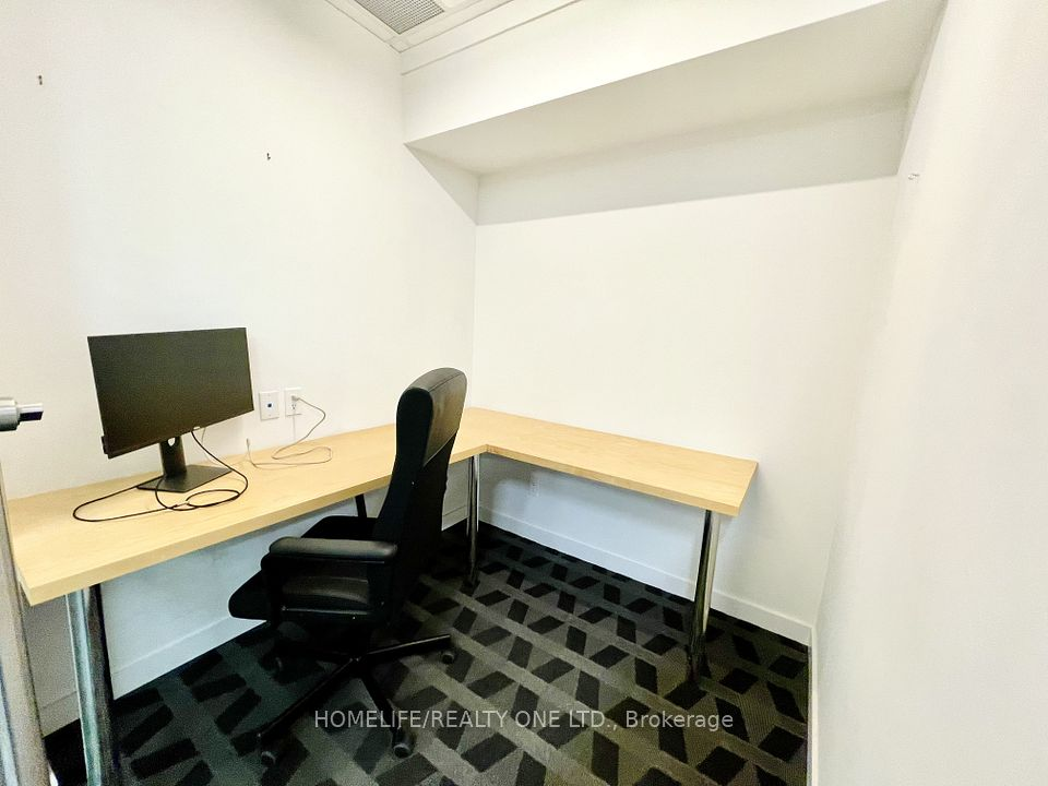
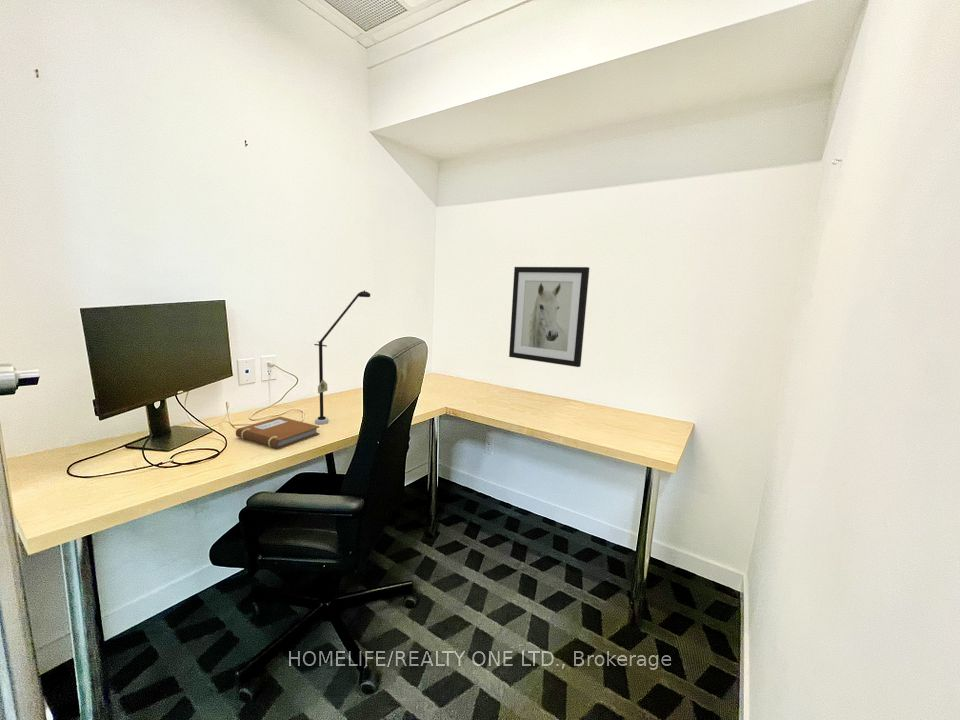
+ notebook (277, 431)
+ desk lamp (326, 346)
+ wall art (546, 315)
